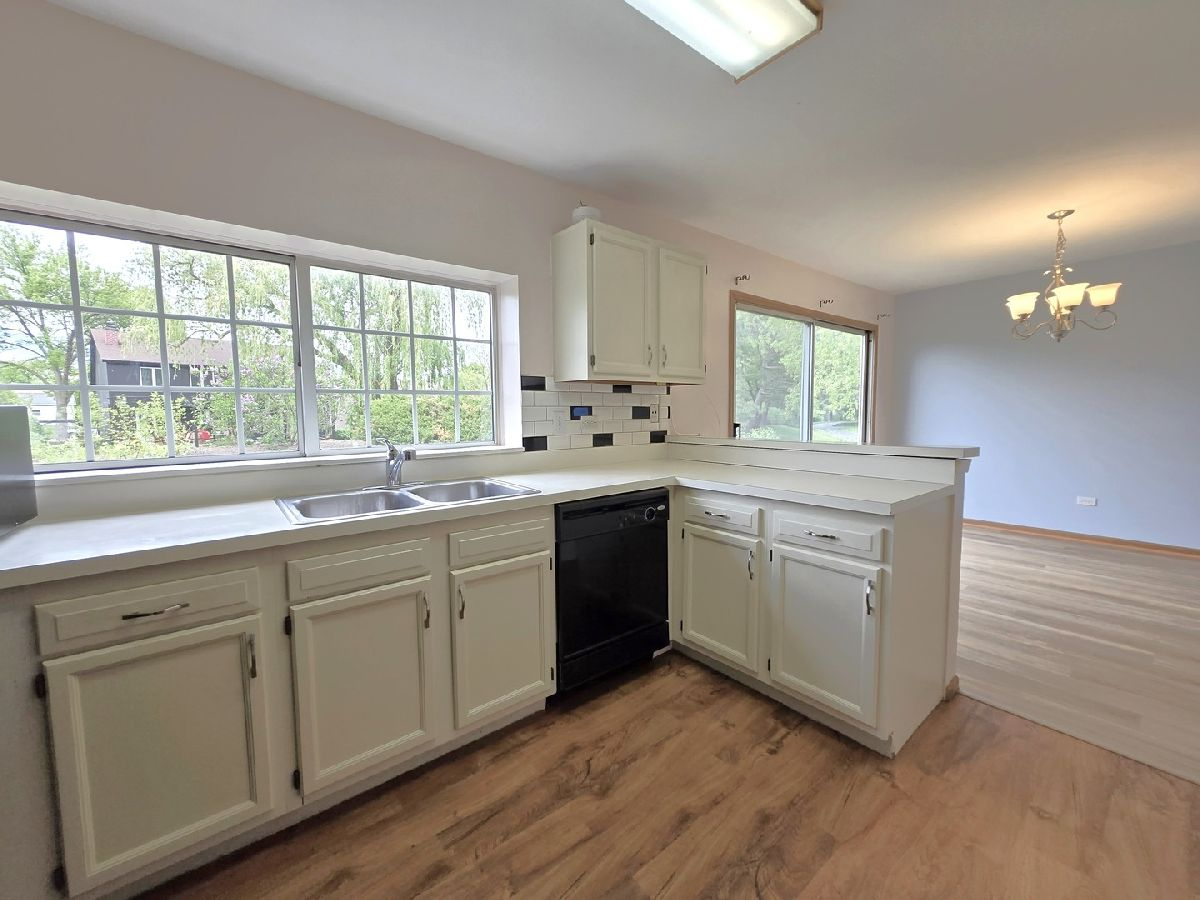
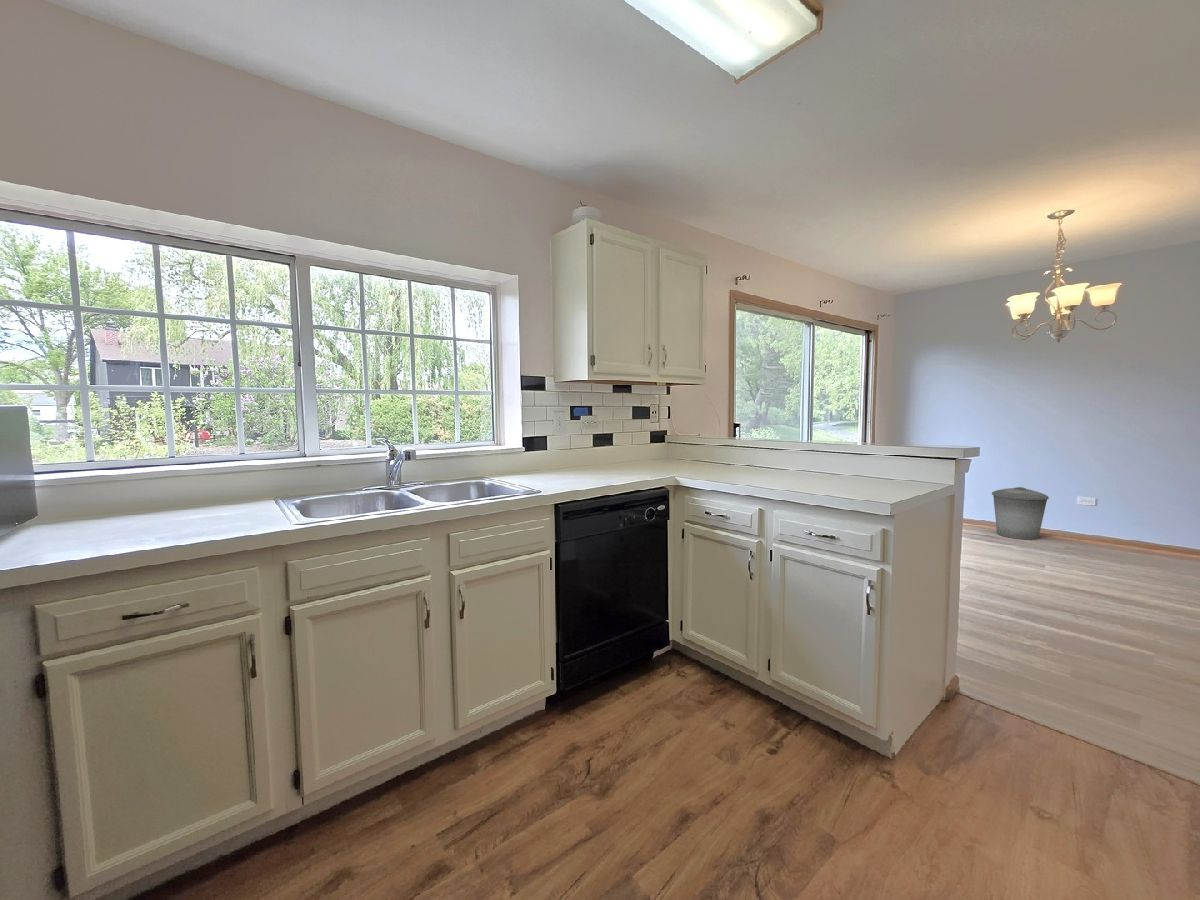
+ trash can (1018, 511)
